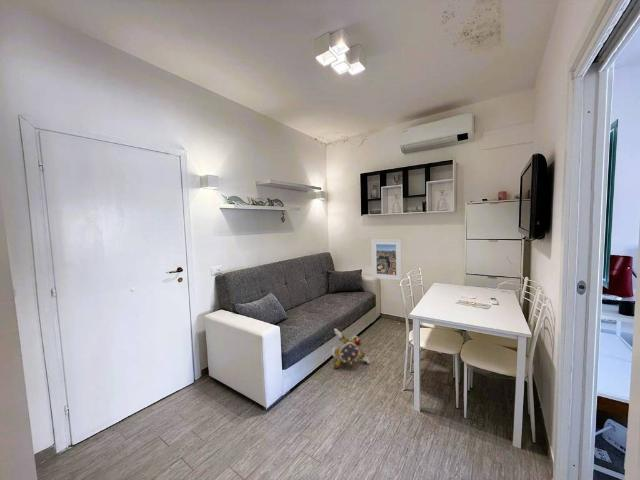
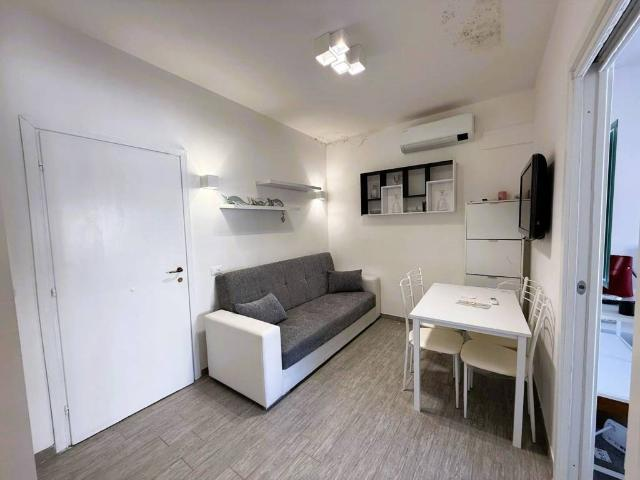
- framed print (386, 259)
- plush toy (348, 345)
